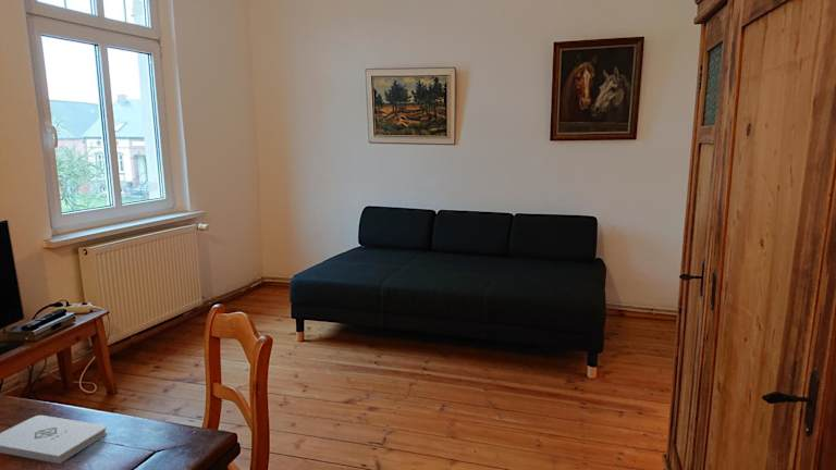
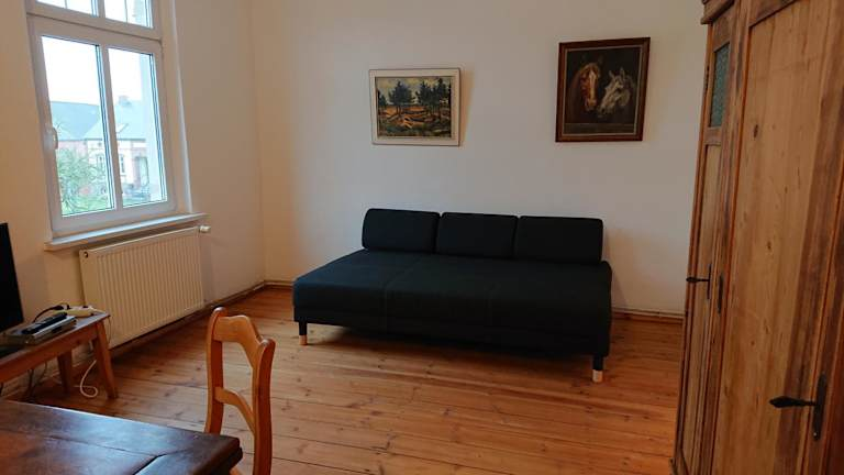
- notepad (47, 436)
